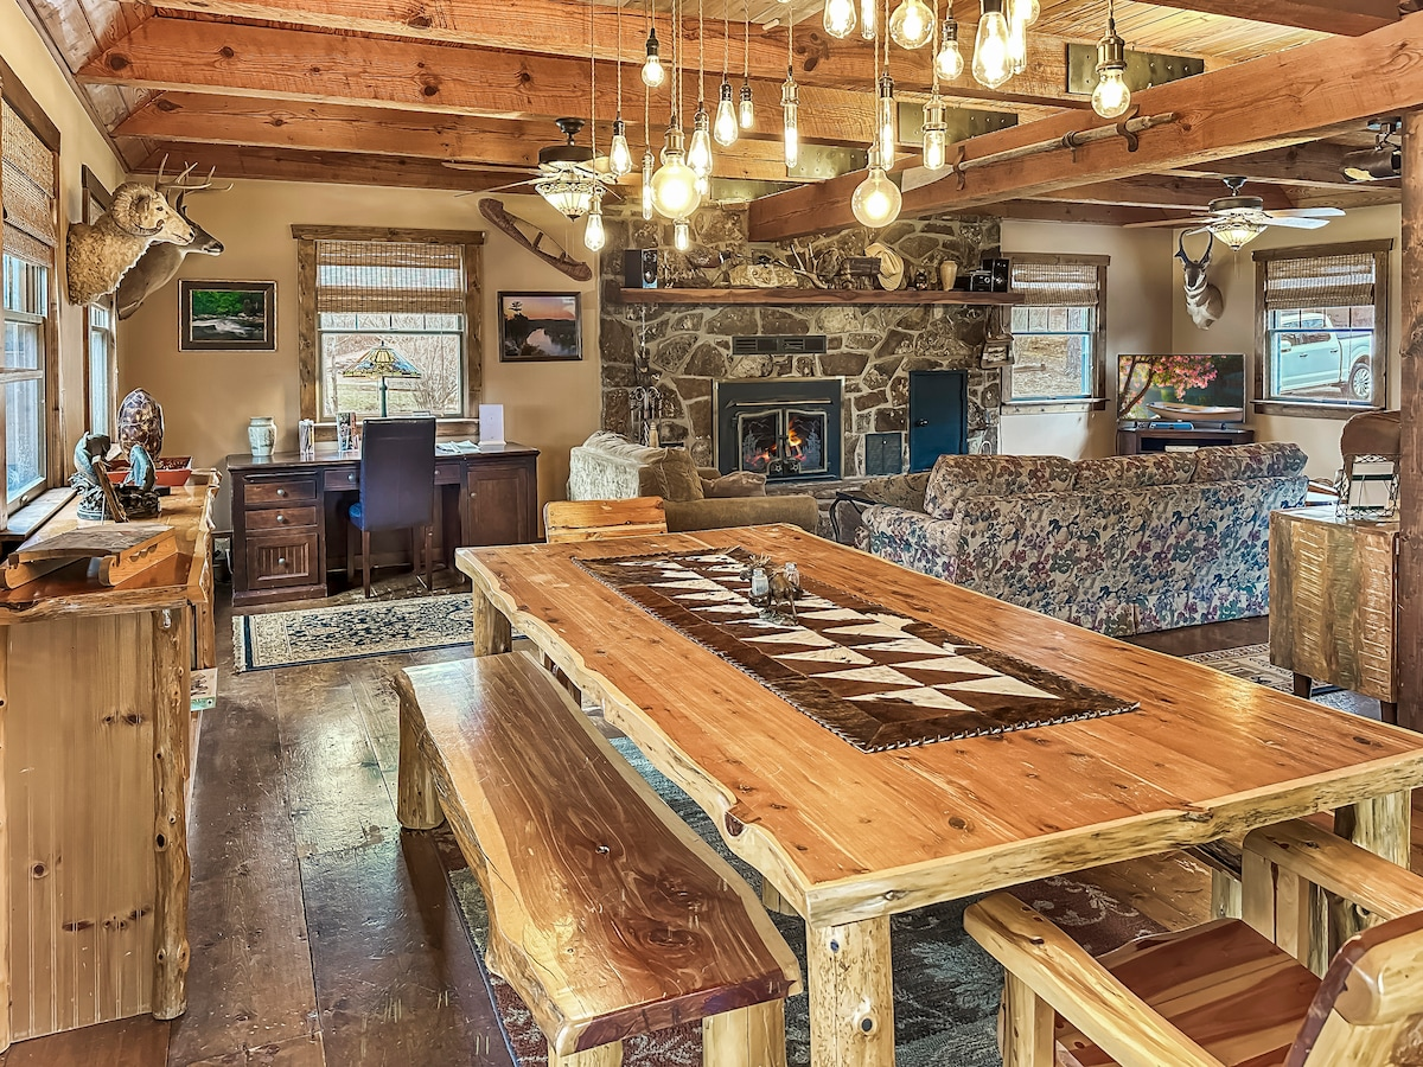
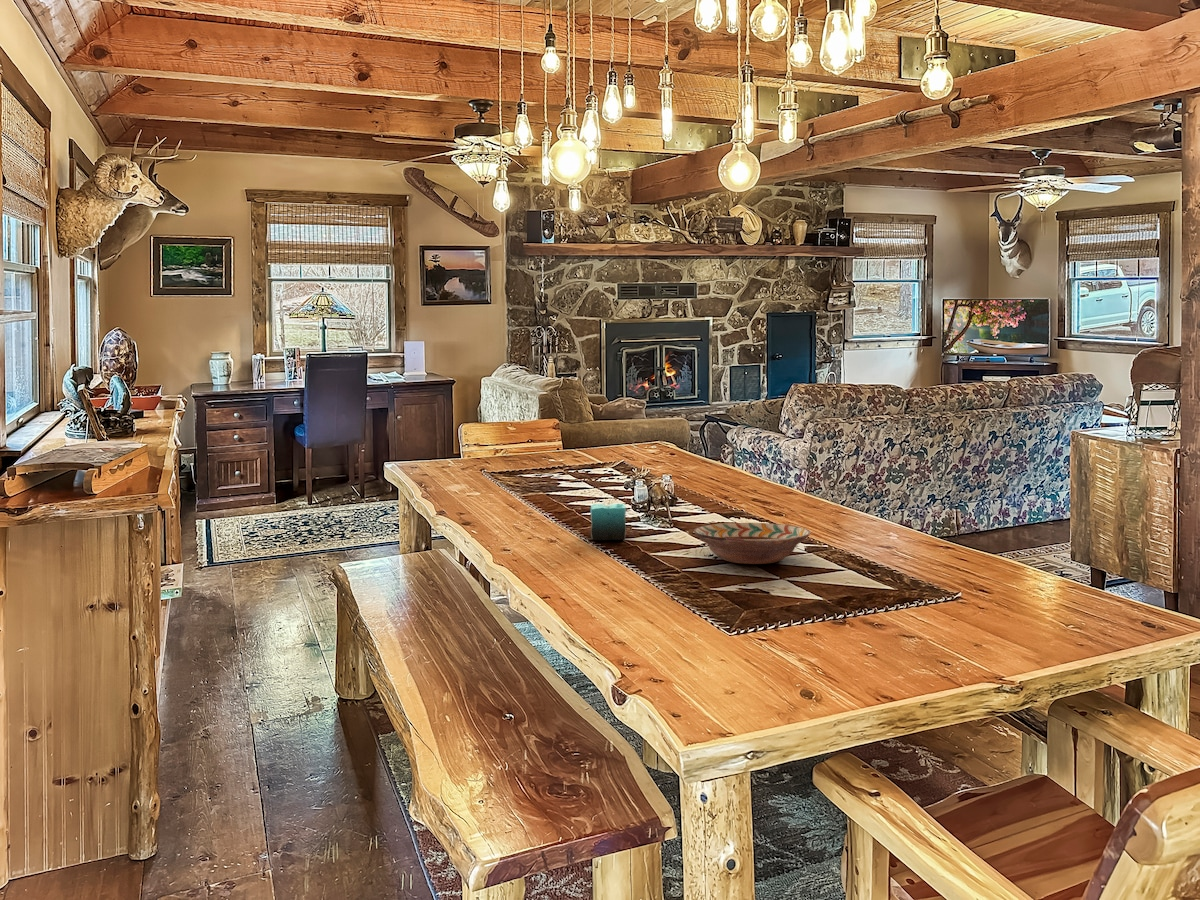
+ decorative bowl (751, 544)
+ candle (608, 515)
